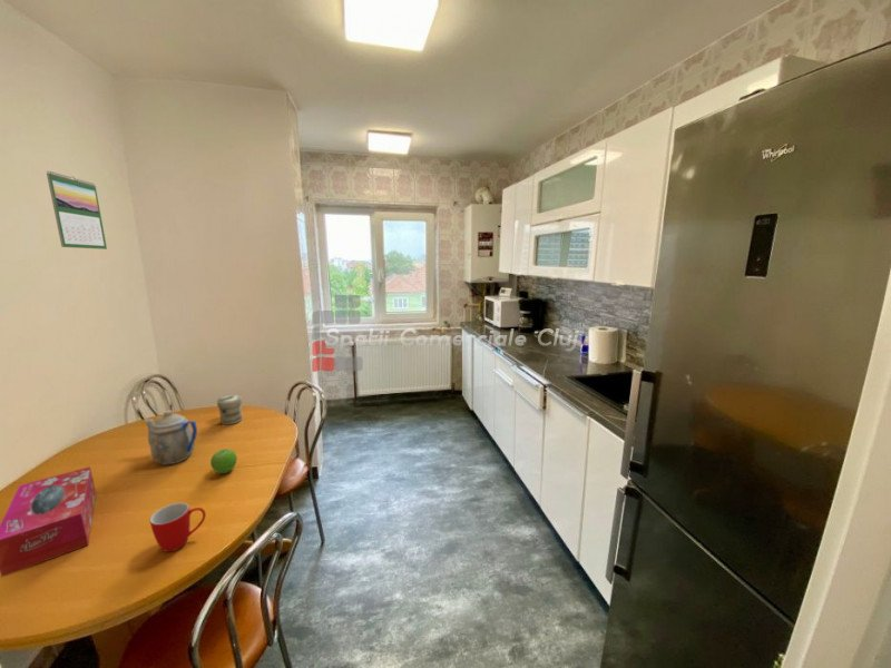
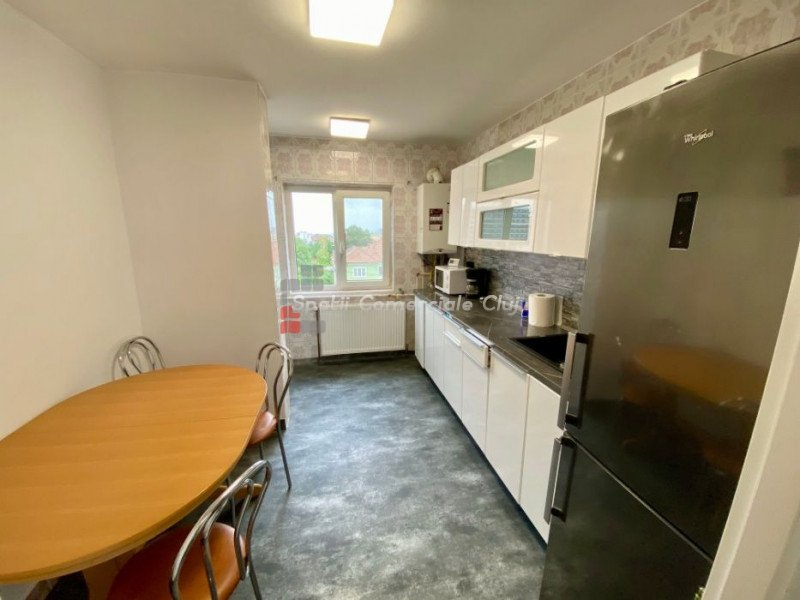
- tissue box (52, 513)
- fruit (224, 461)
- calendar (79, 213)
- mug (180, 525)
- jar (231, 409)
- teapot (172, 434)
